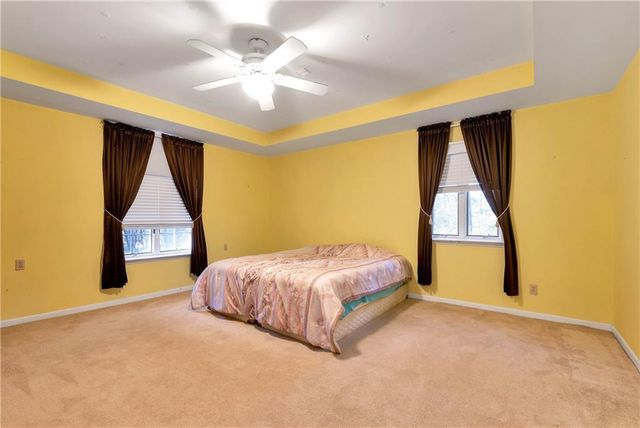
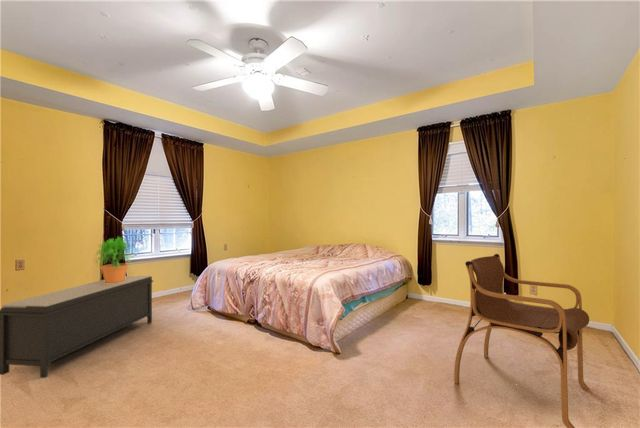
+ potted plant (114, 258)
+ armchair (519, 322)
+ bench (90, 315)
